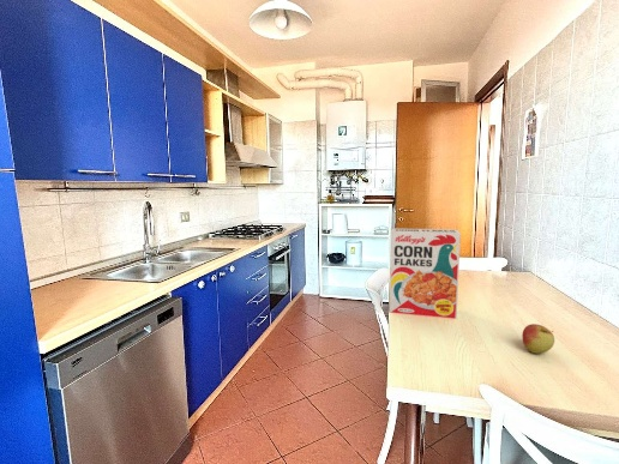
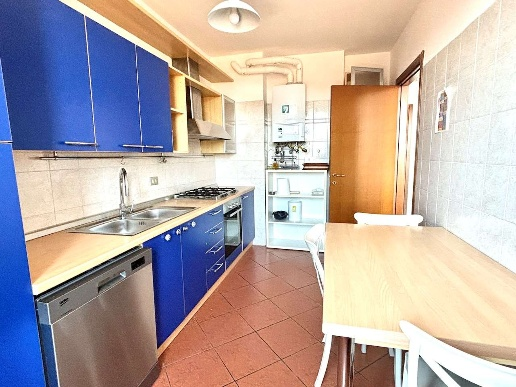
- cereal box (422, 271)
- apple (537, 339)
